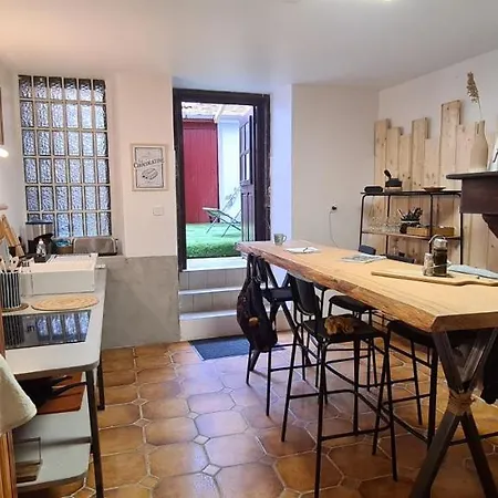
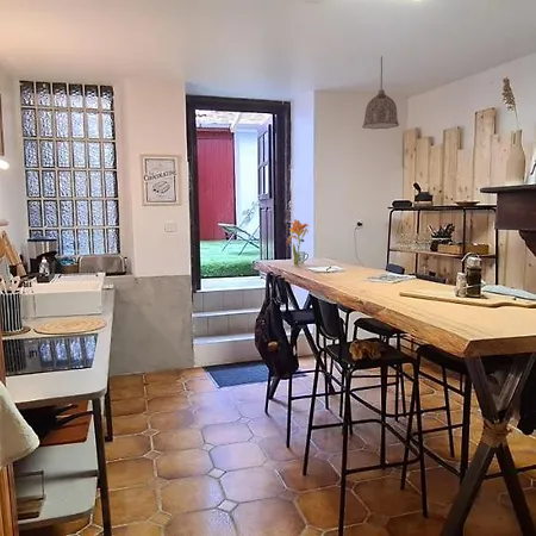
+ pendant lamp (380, 91)
+ flower (293, 242)
